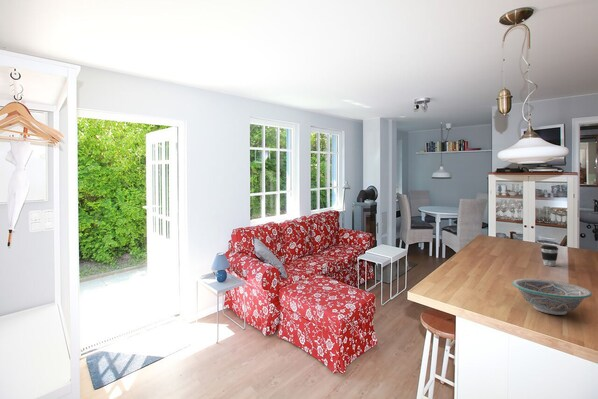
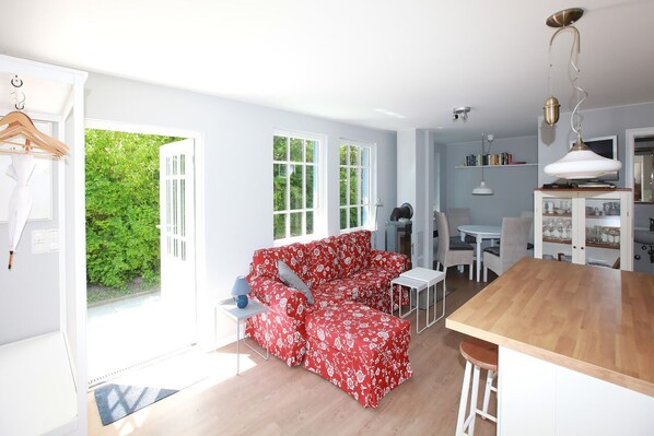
- bowl (549, 298)
- coffee cup (549, 255)
